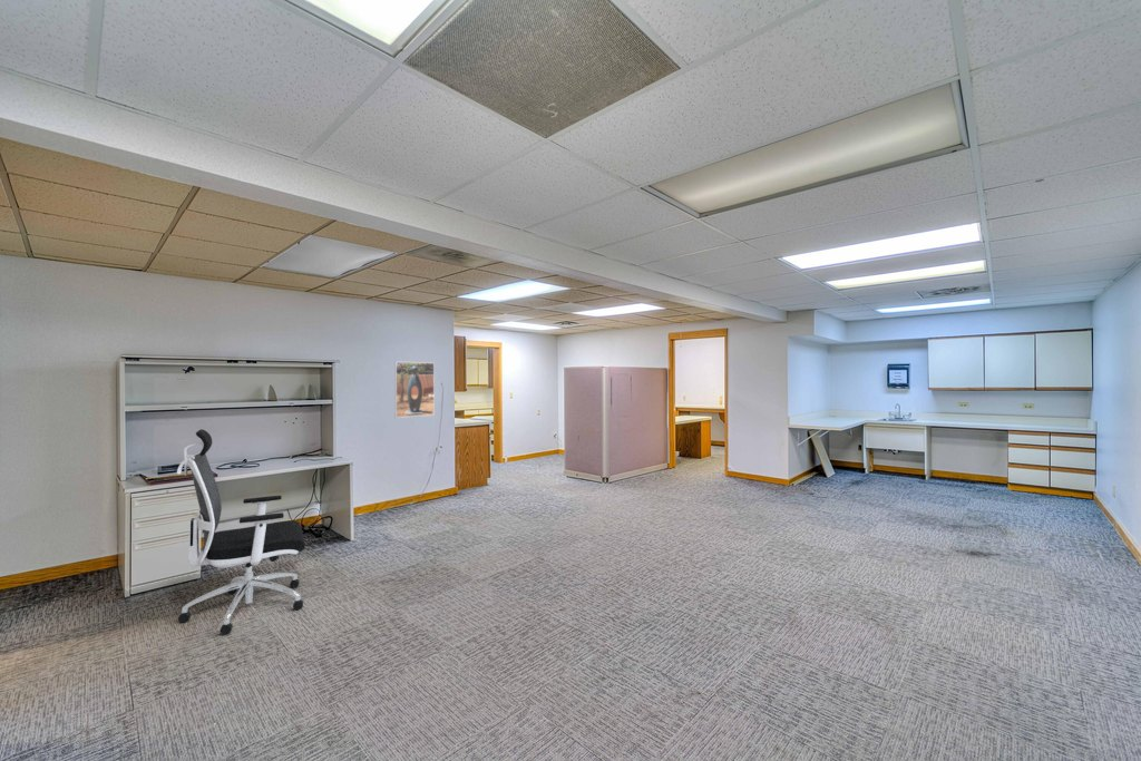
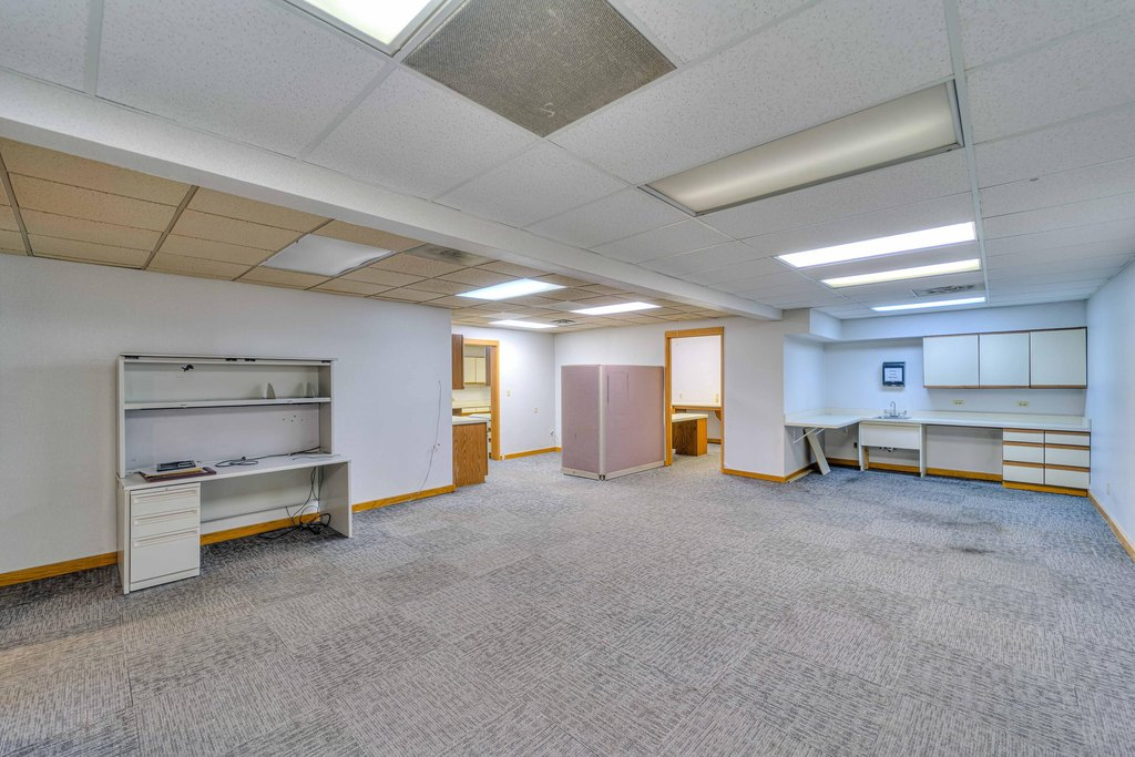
- office chair (244, 518)
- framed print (415, 389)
